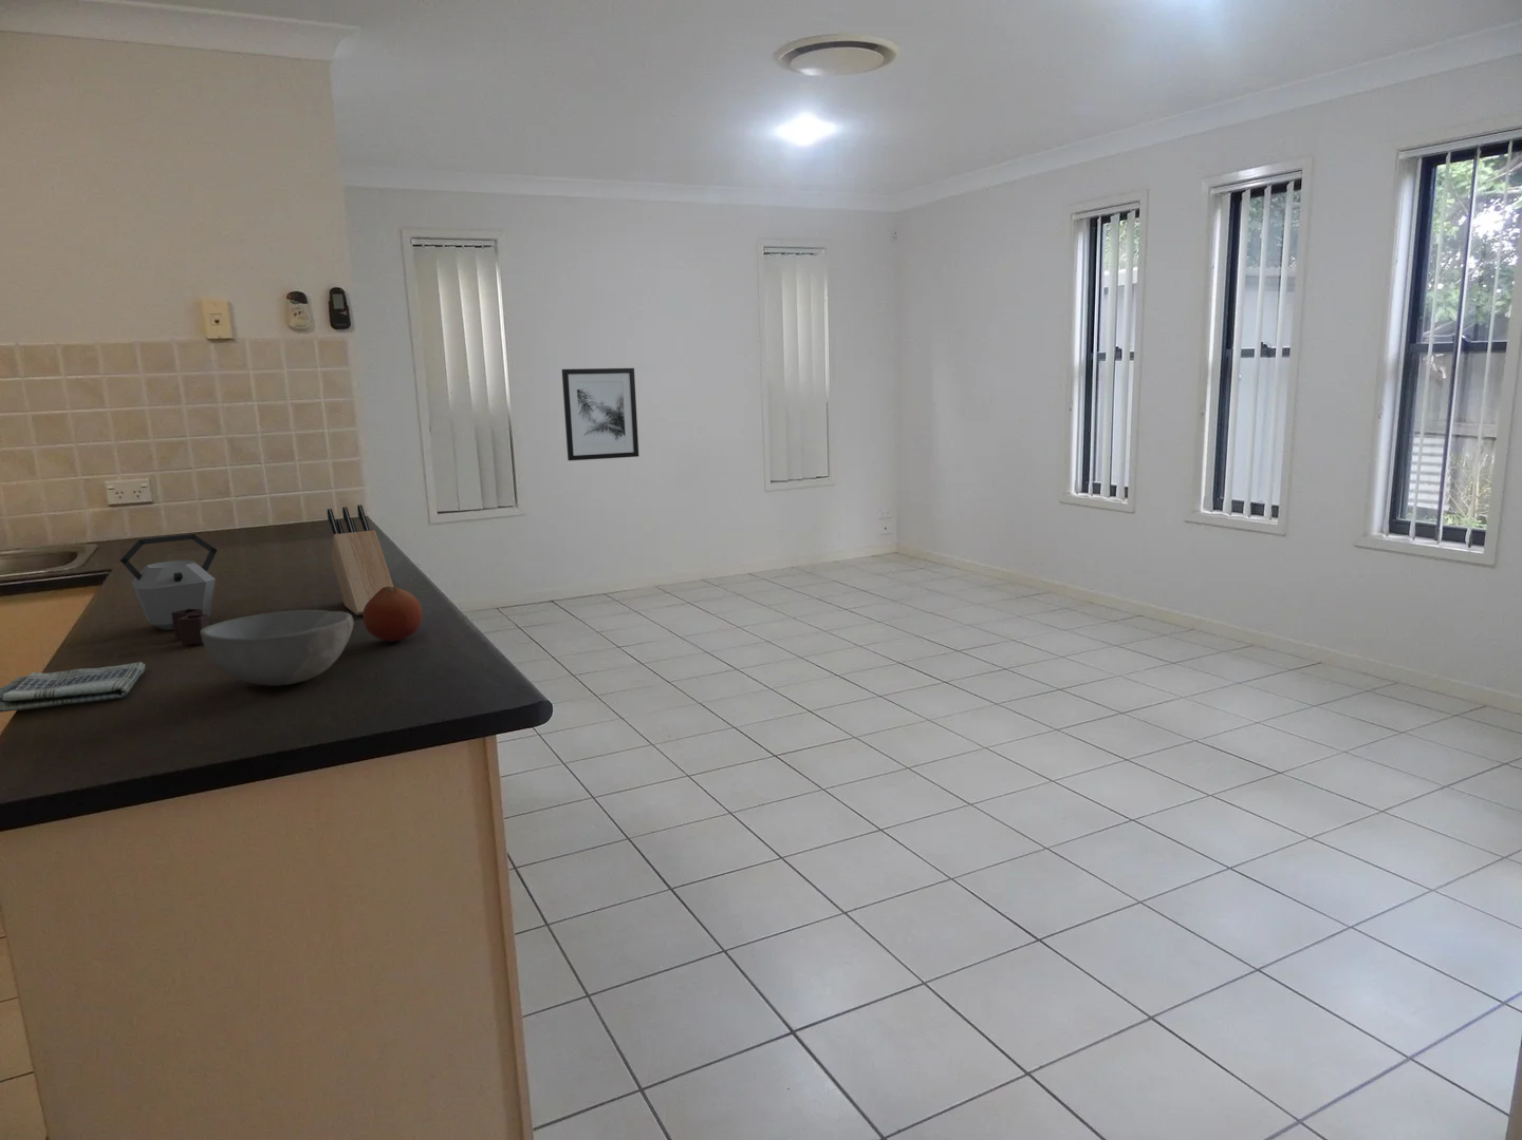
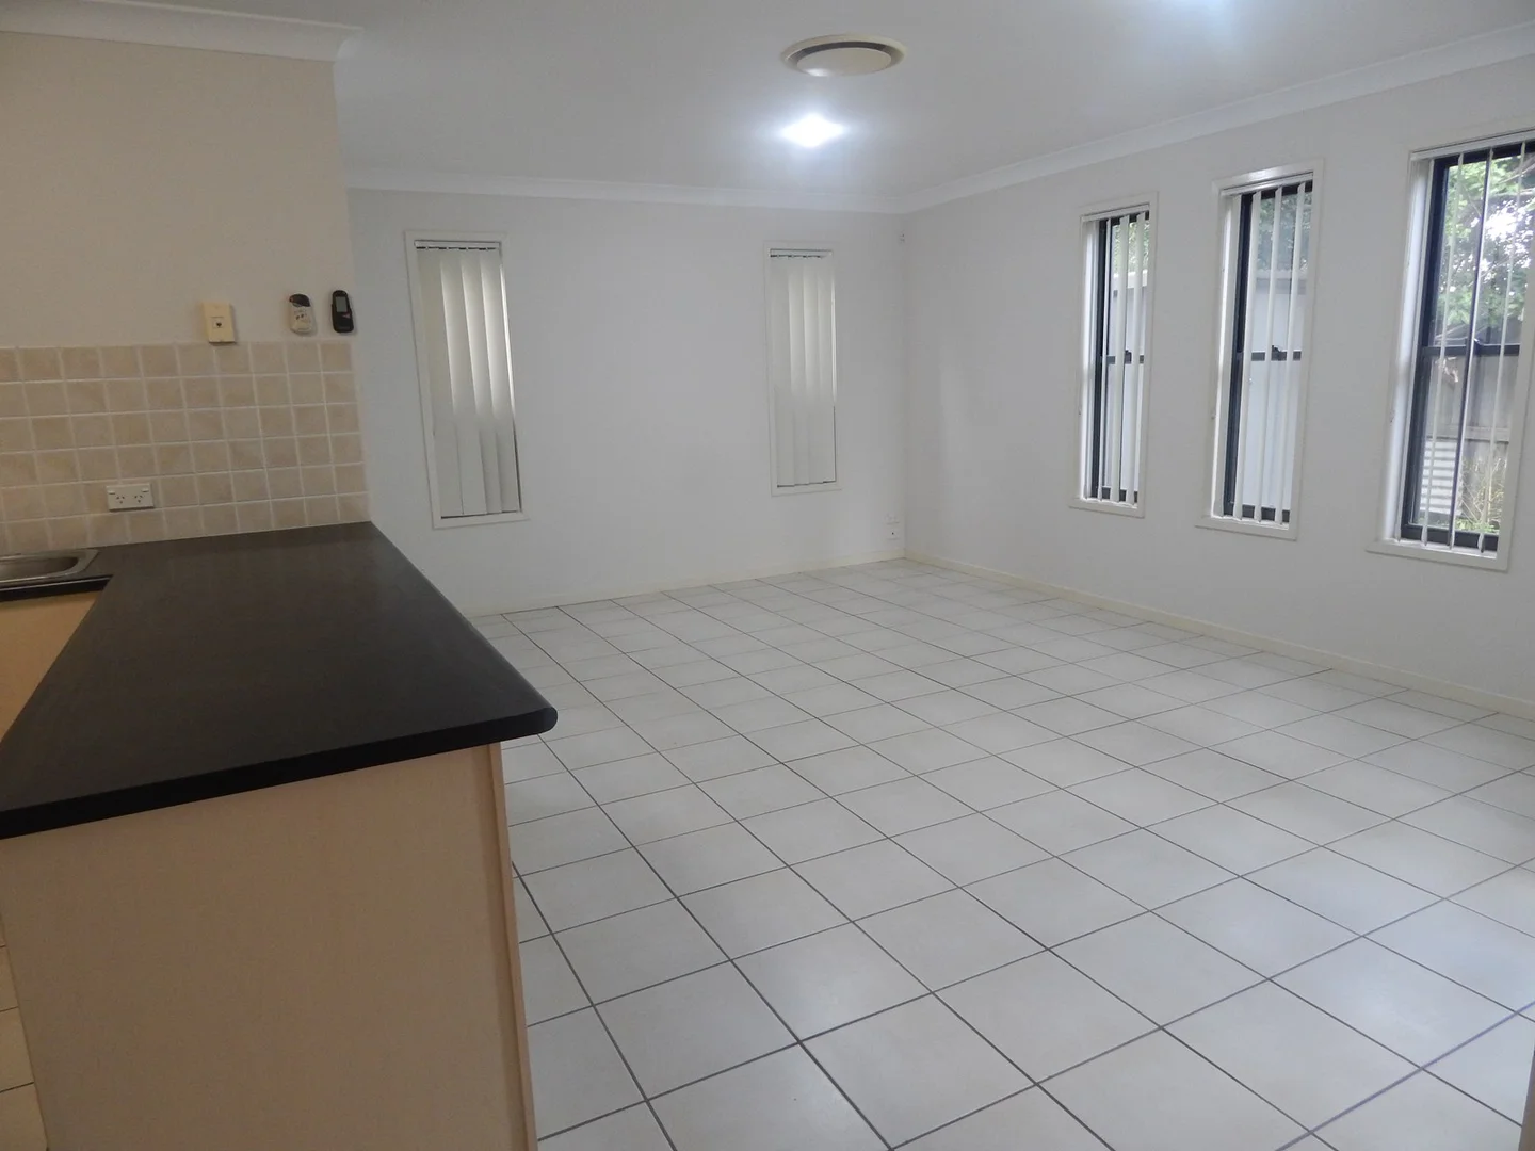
- dish towel (68, 683)
- bowl (282, 651)
- knife block (360, 557)
- fruit (392, 613)
- wall art (600, 414)
- kettle (179, 586)
